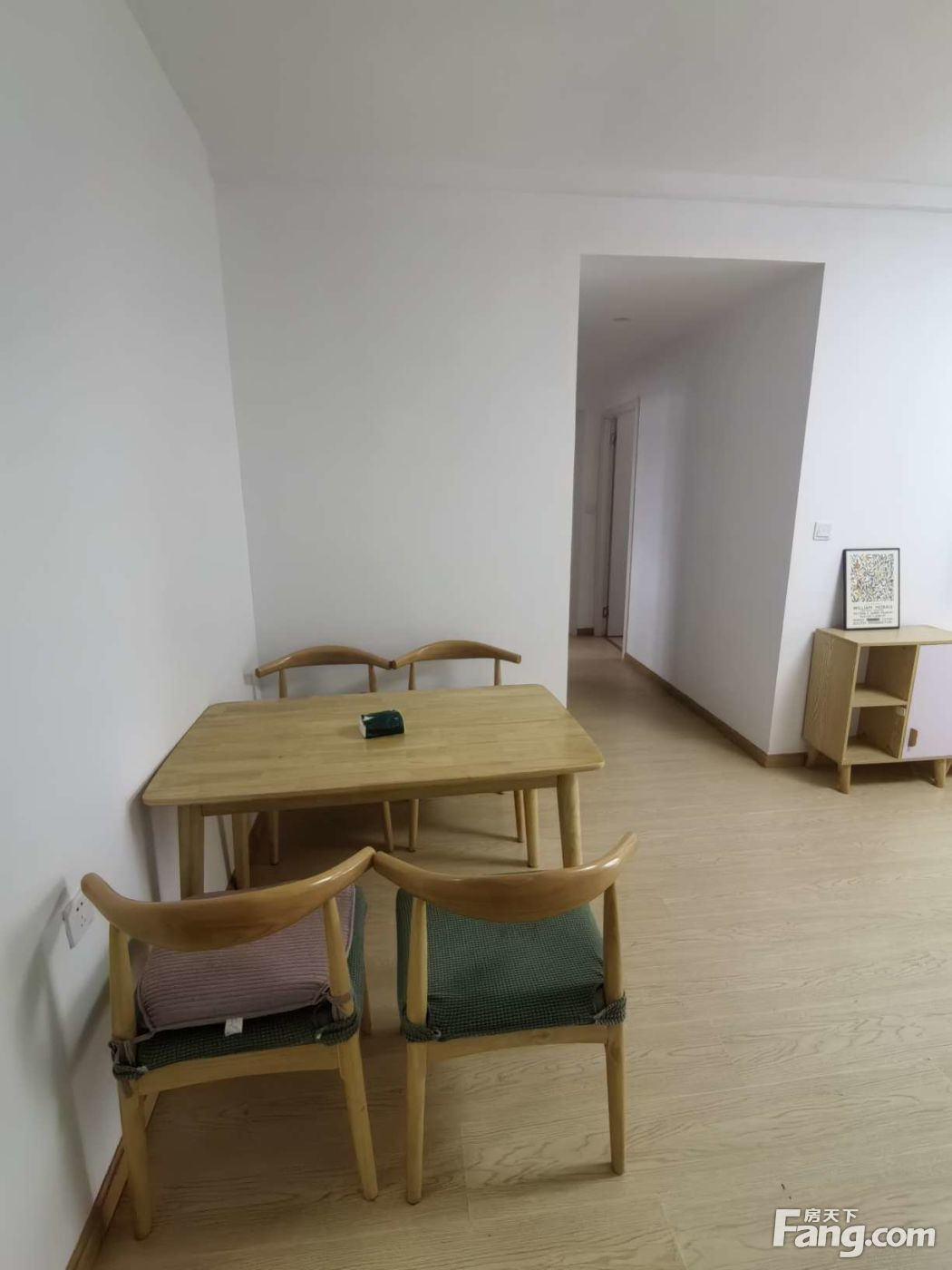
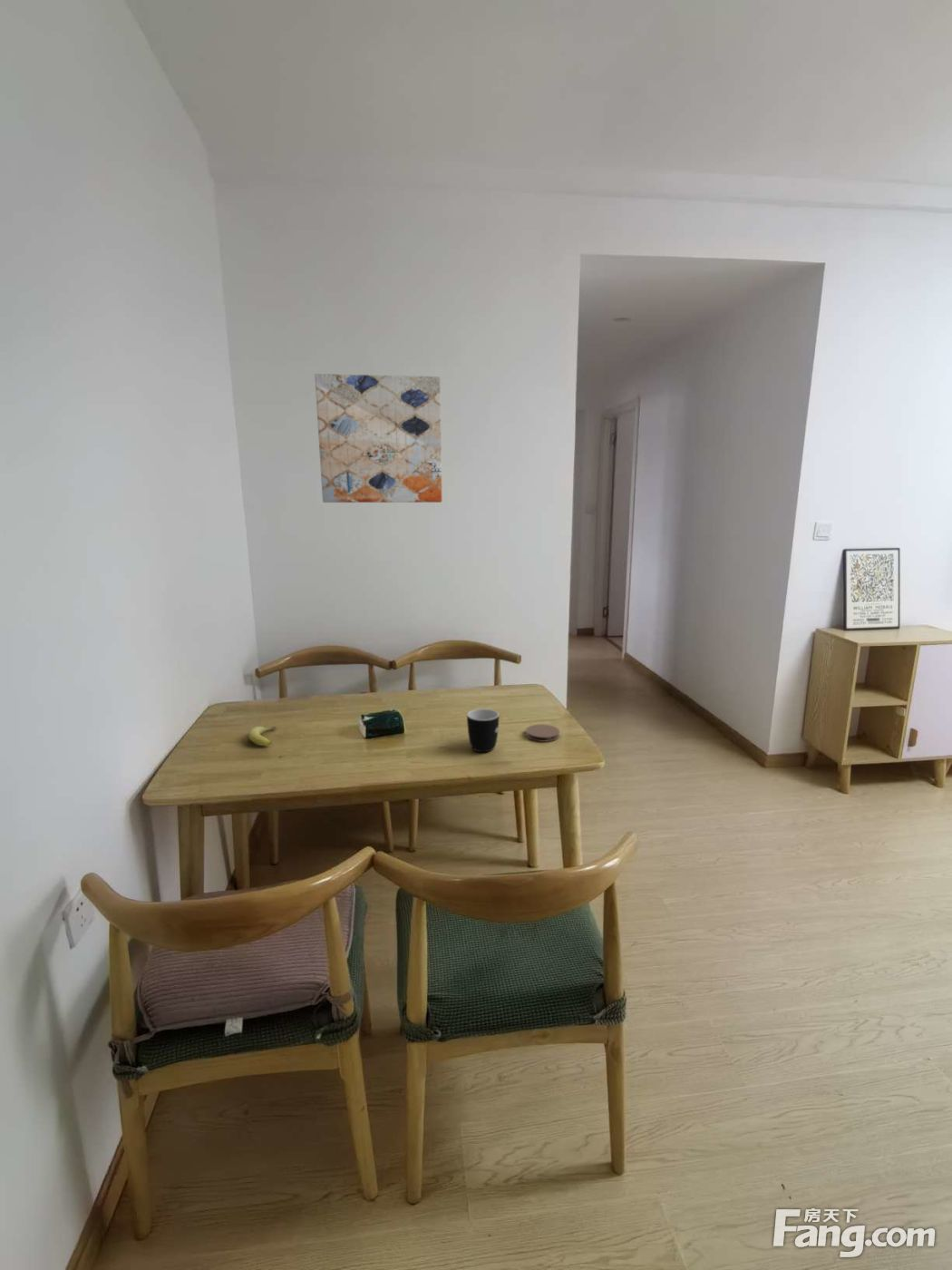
+ mug (482, 728)
+ coaster (542, 732)
+ wall art (381, 441)
+ fruit (261, 733)
